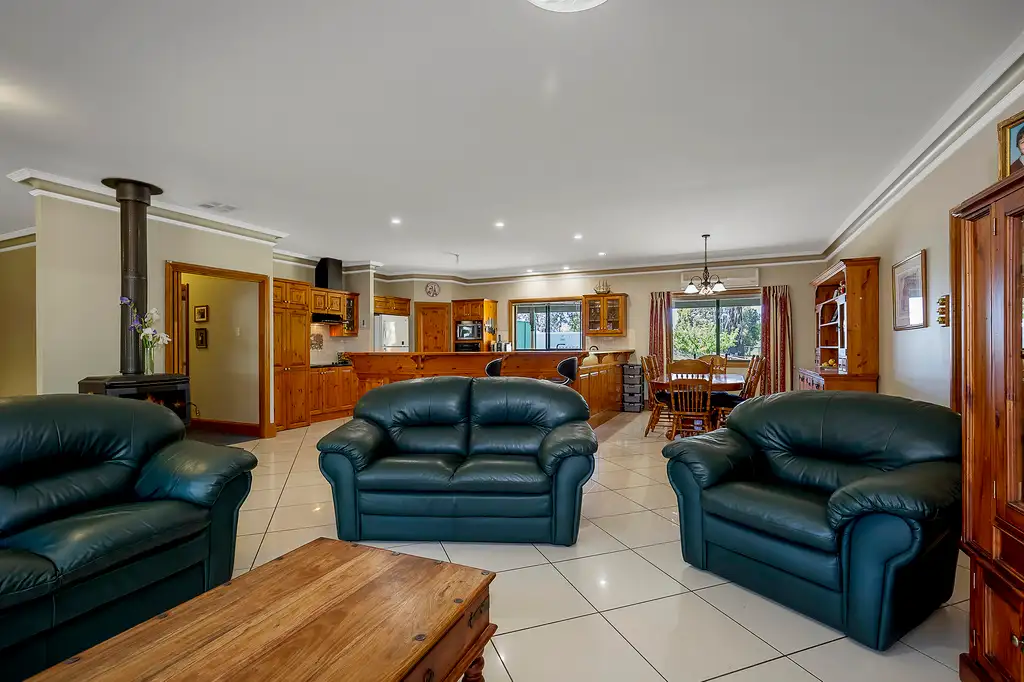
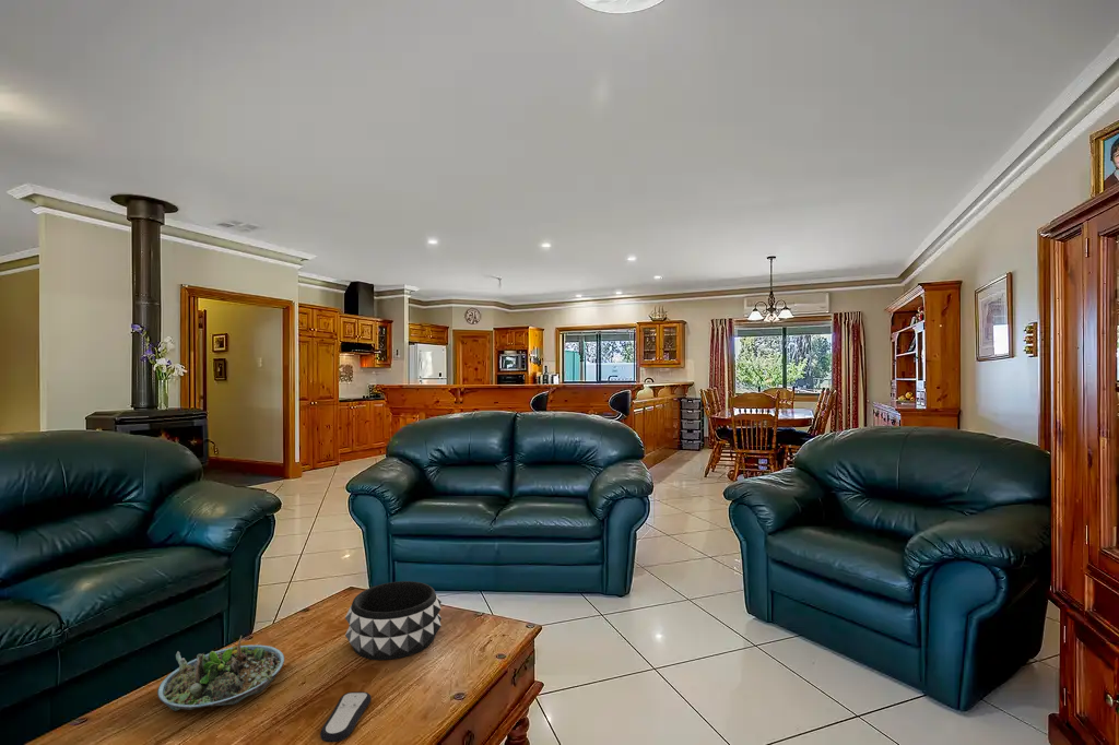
+ succulent planter (224, 663)
+ remote control (345, 714)
+ decorative bowl (394, 617)
